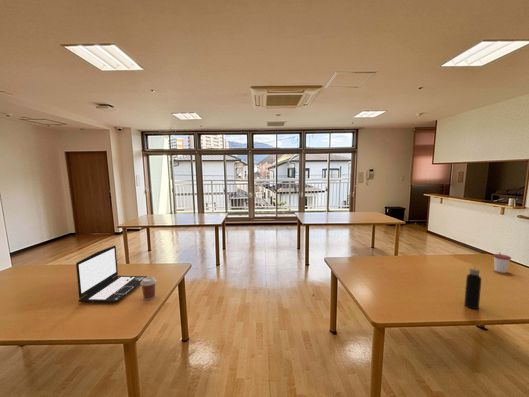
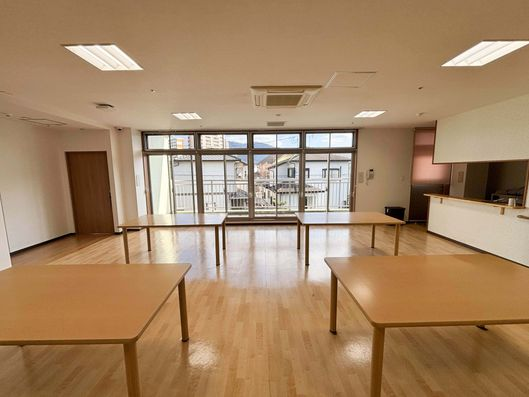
- water bottle (473, 286)
- coffee cup (148, 288)
- laptop (115, 271)
- cup (501, 261)
